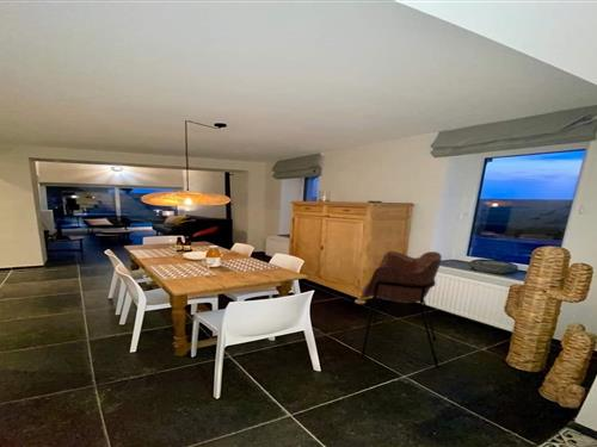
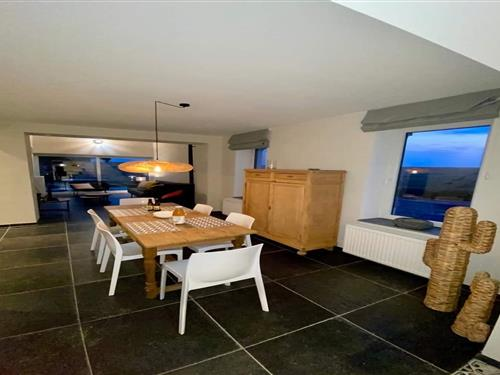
- armchair (401, 298)
